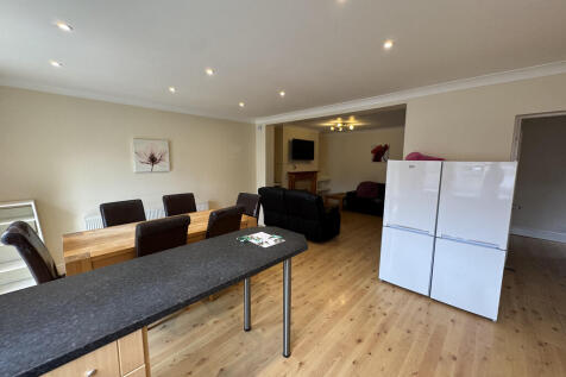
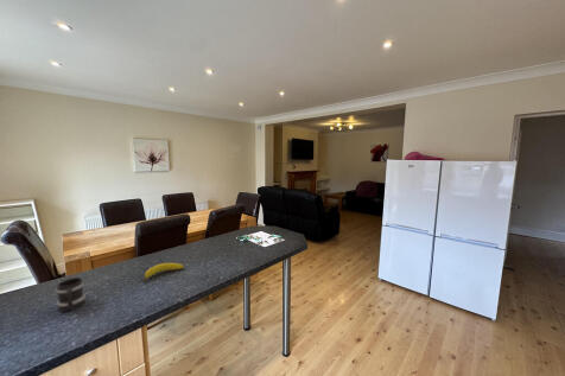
+ mug (70, 295)
+ fruit (163, 268)
